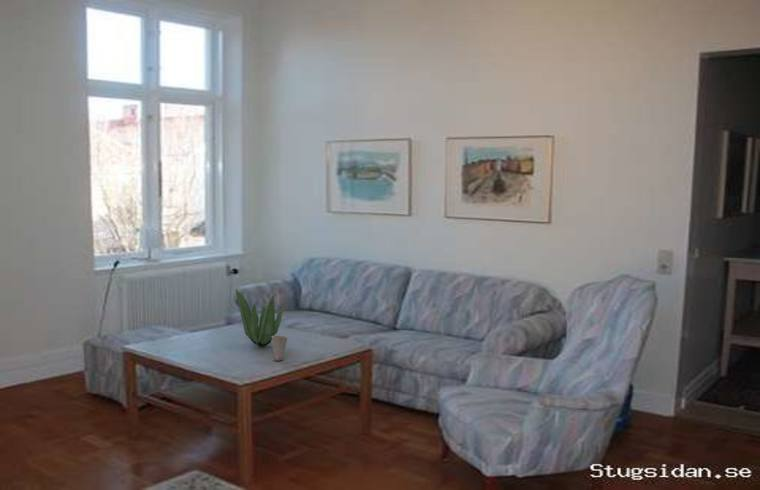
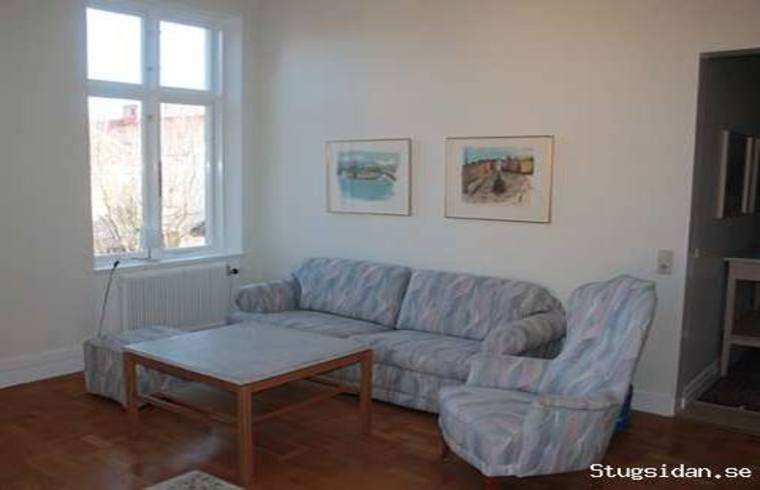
- plant (257, 318)
- cup (279, 347)
